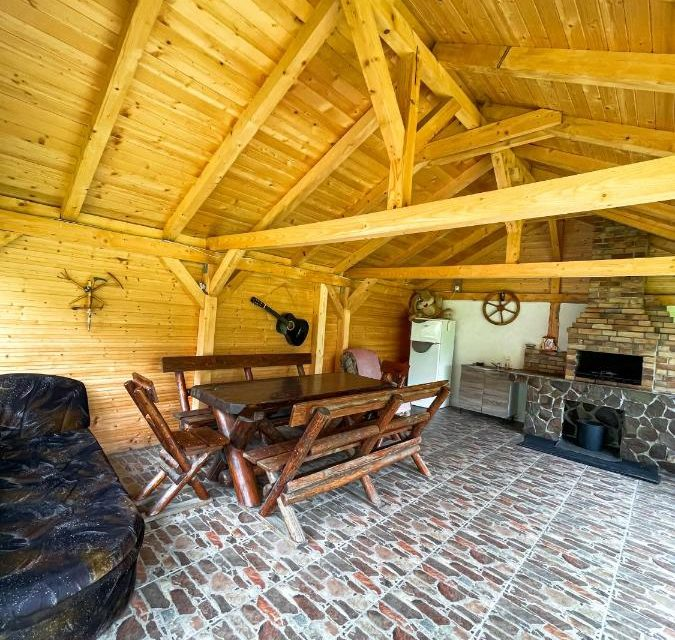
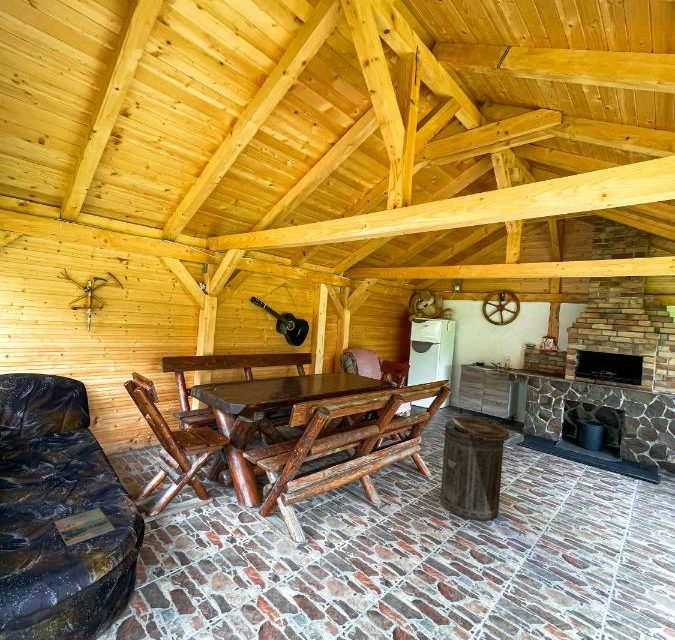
+ trash can lid (473, 465)
+ magazine (84, 525)
